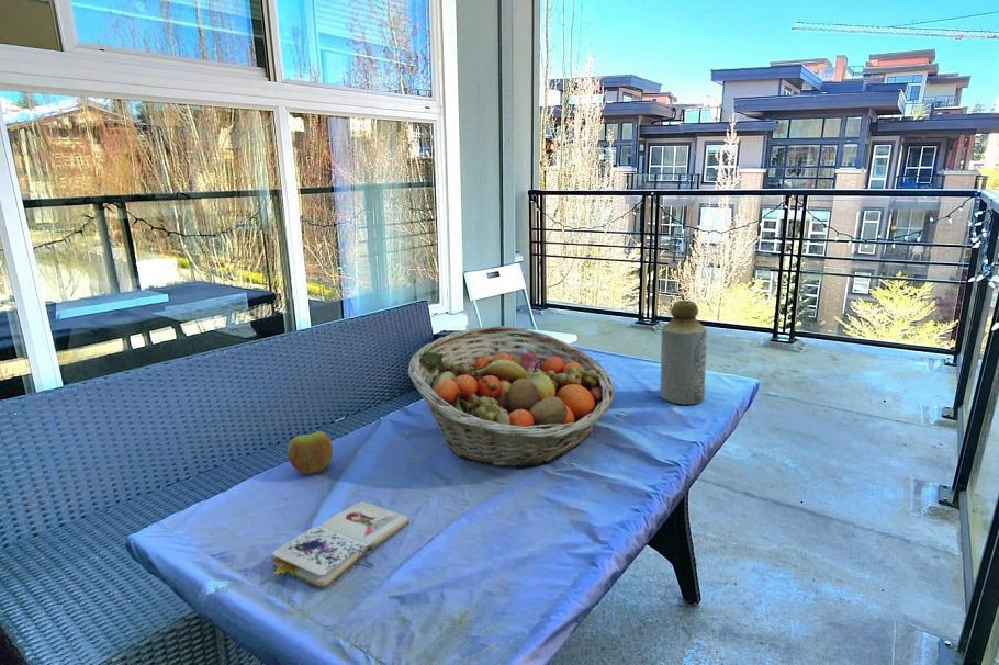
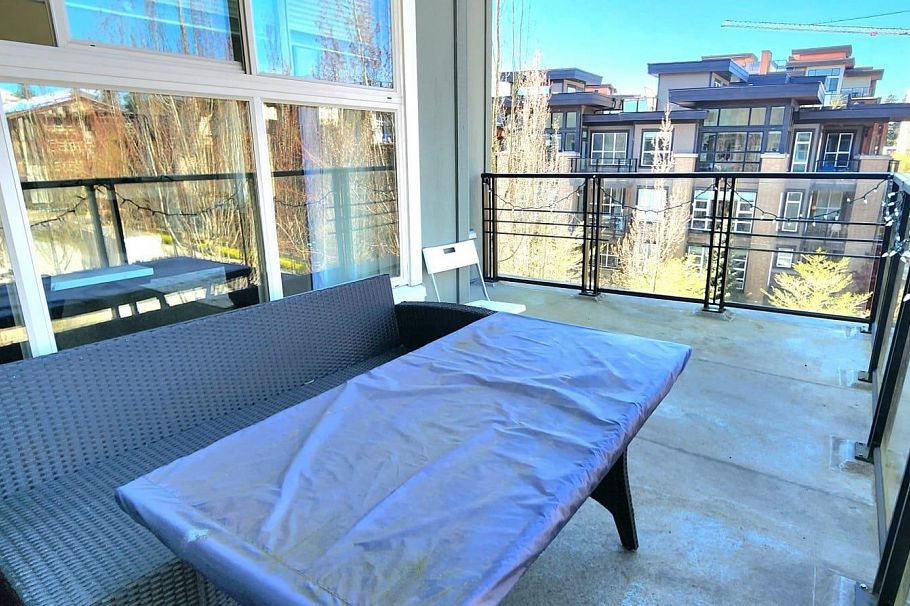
- paperback book (339, 542)
- bottle (684, 350)
- apple (310, 451)
- fruit basket (515, 390)
